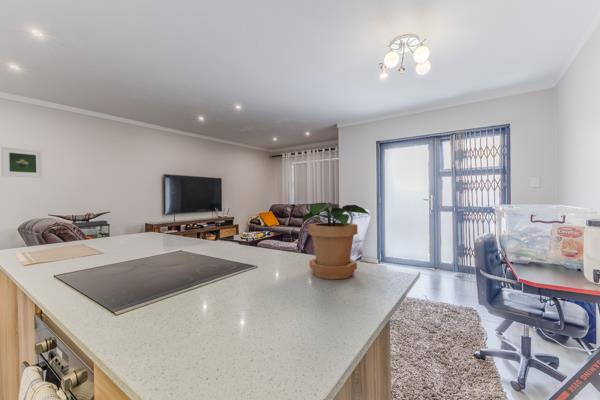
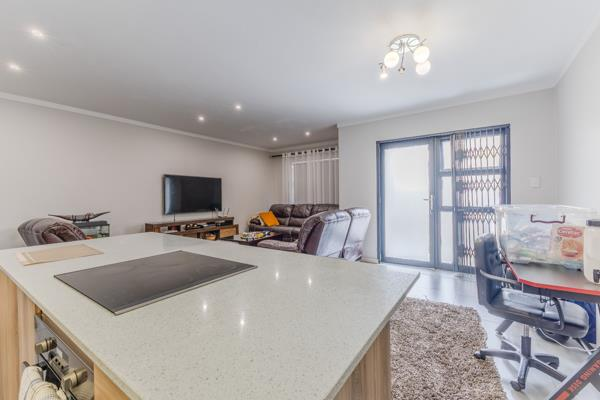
- potted plant (336, 236)
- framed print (23, 163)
